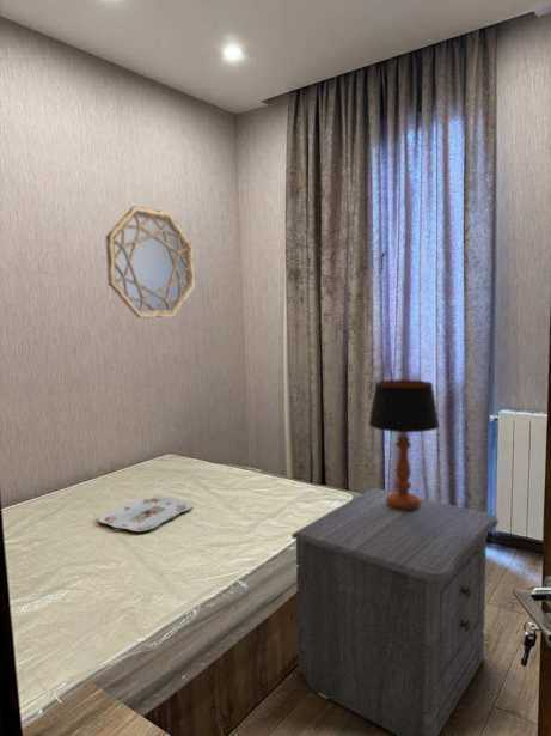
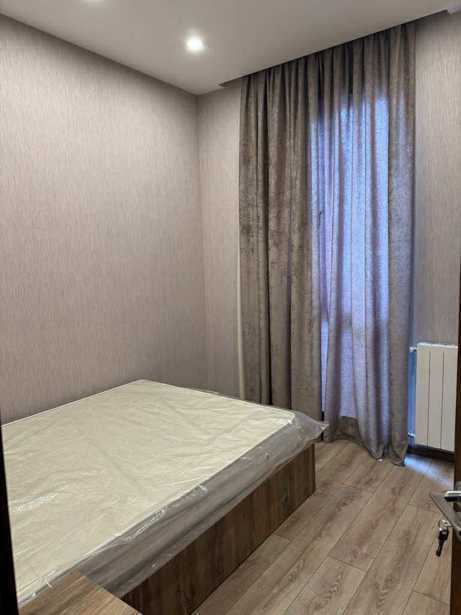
- nightstand (399, 600)
- serving tray (147, 512)
- home mirror (153, 263)
- table lamp (403, 444)
